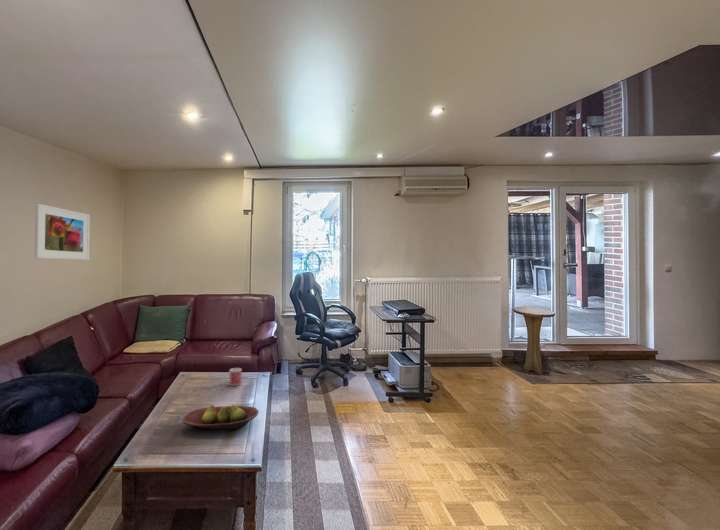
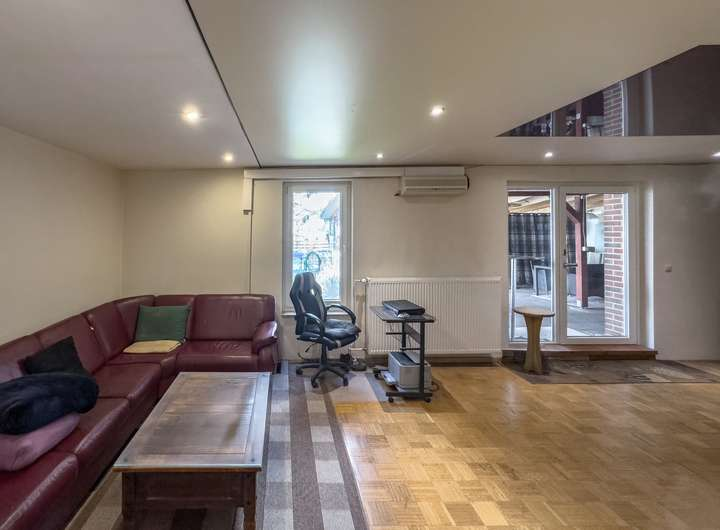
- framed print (64, 234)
- mug (232, 376)
- fruit bowl (221, 415)
